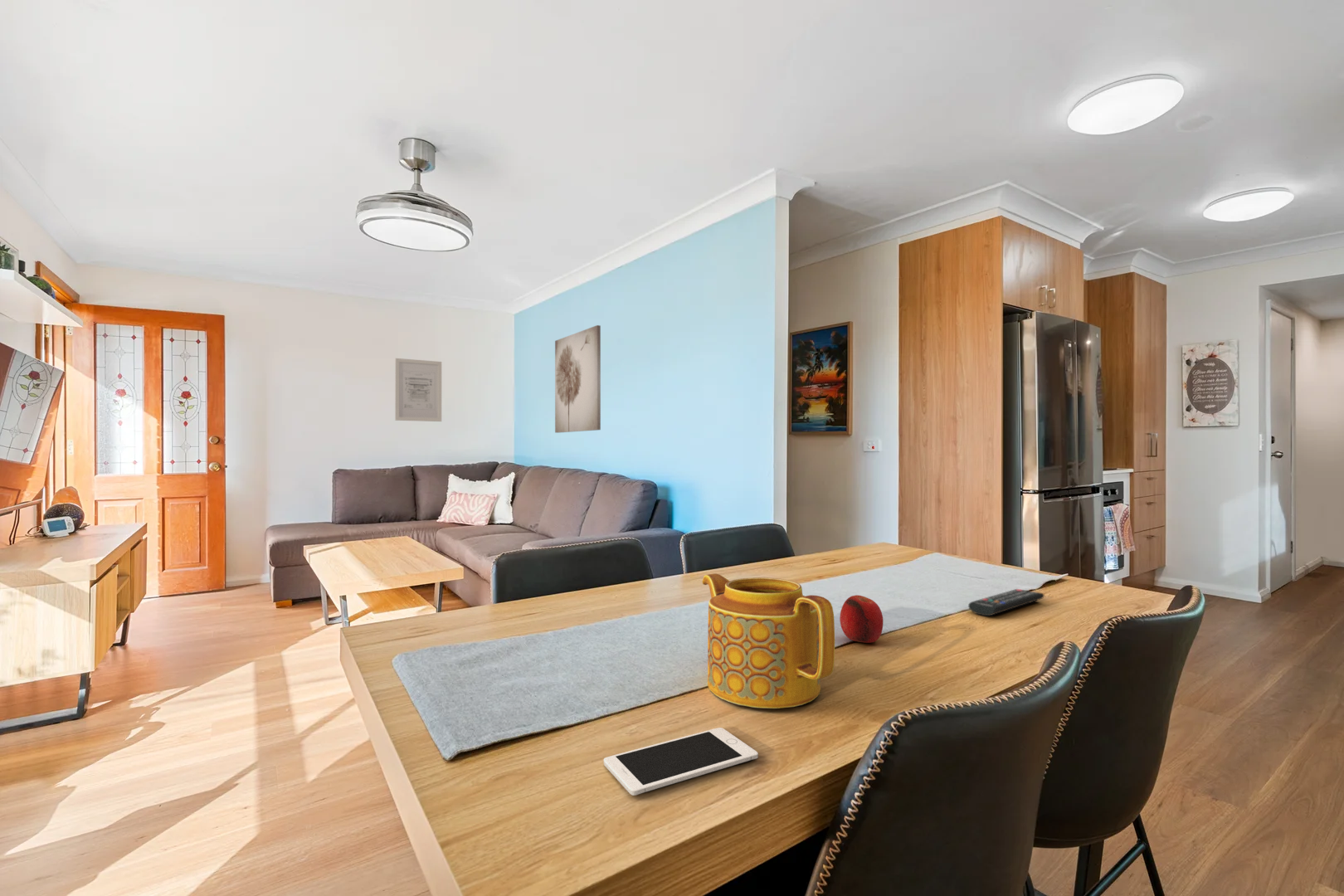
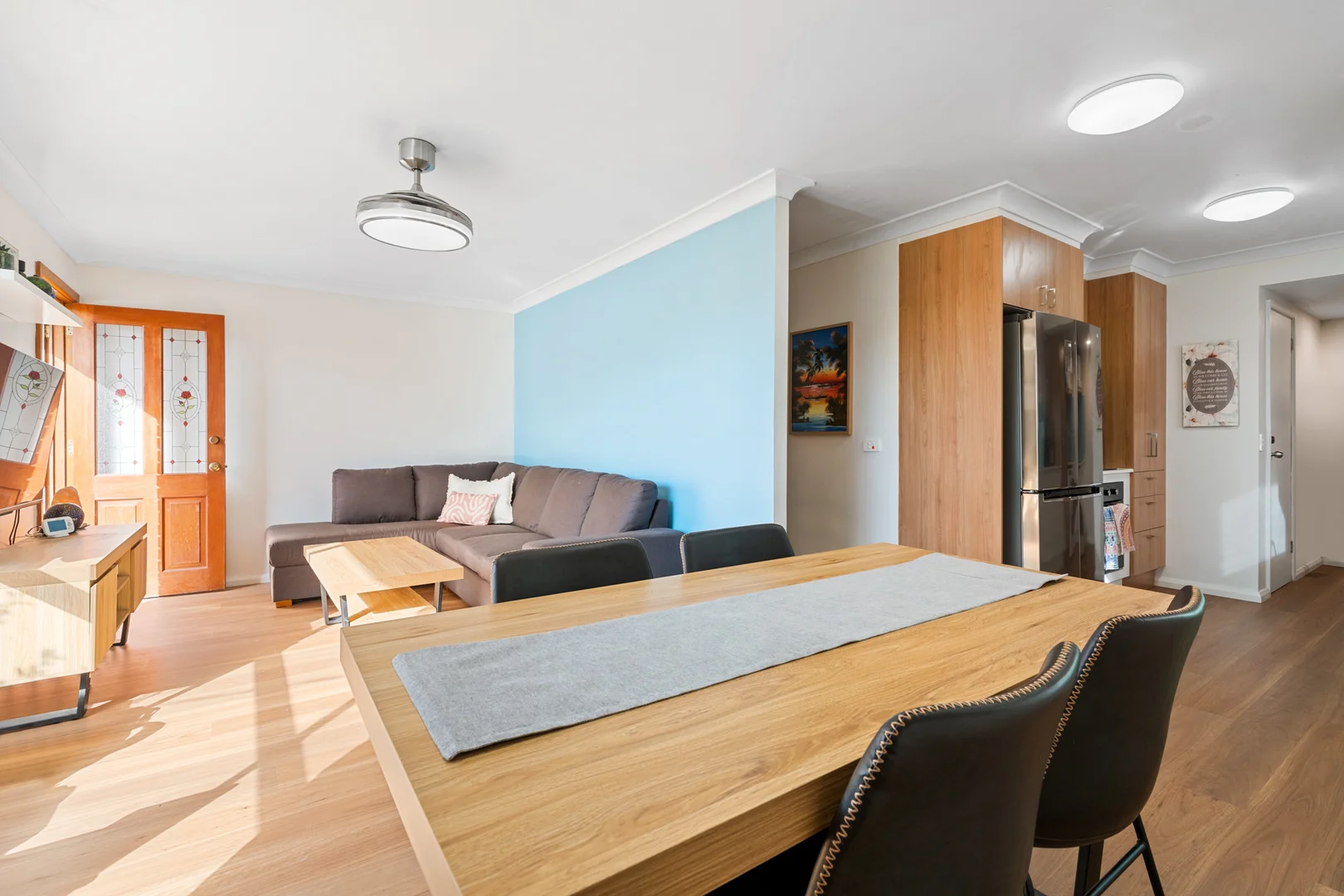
- cell phone (681, 758)
- fruit (861, 618)
- wall art (418, 390)
- remote control (1007, 601)
- wall art (576, 382)
- teapot (760, 634)
